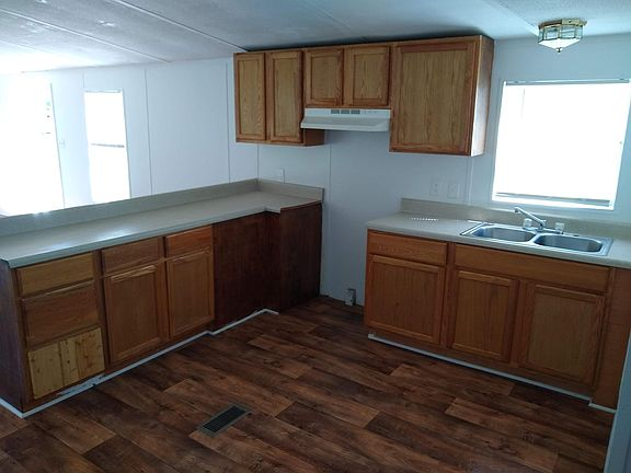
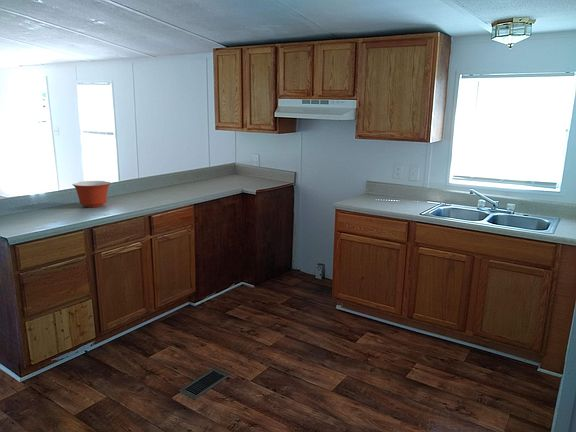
+ mixing bowl (92, 194)
